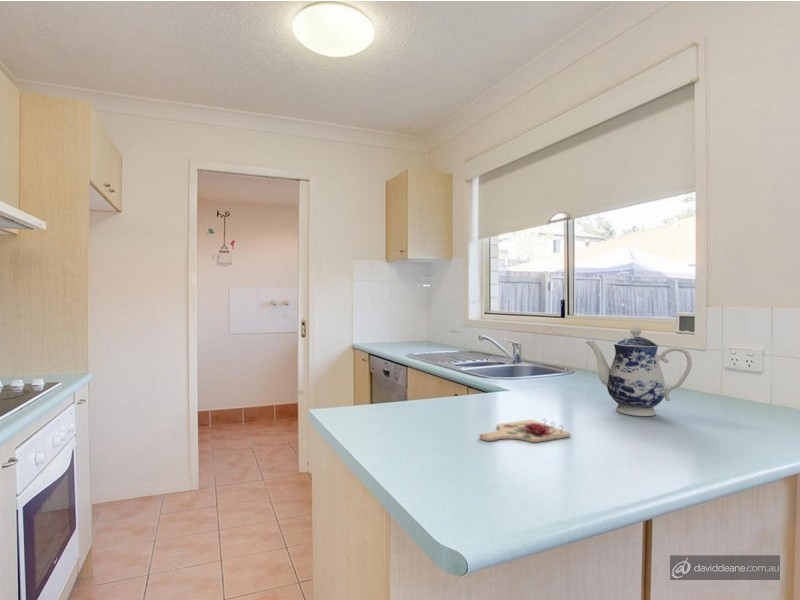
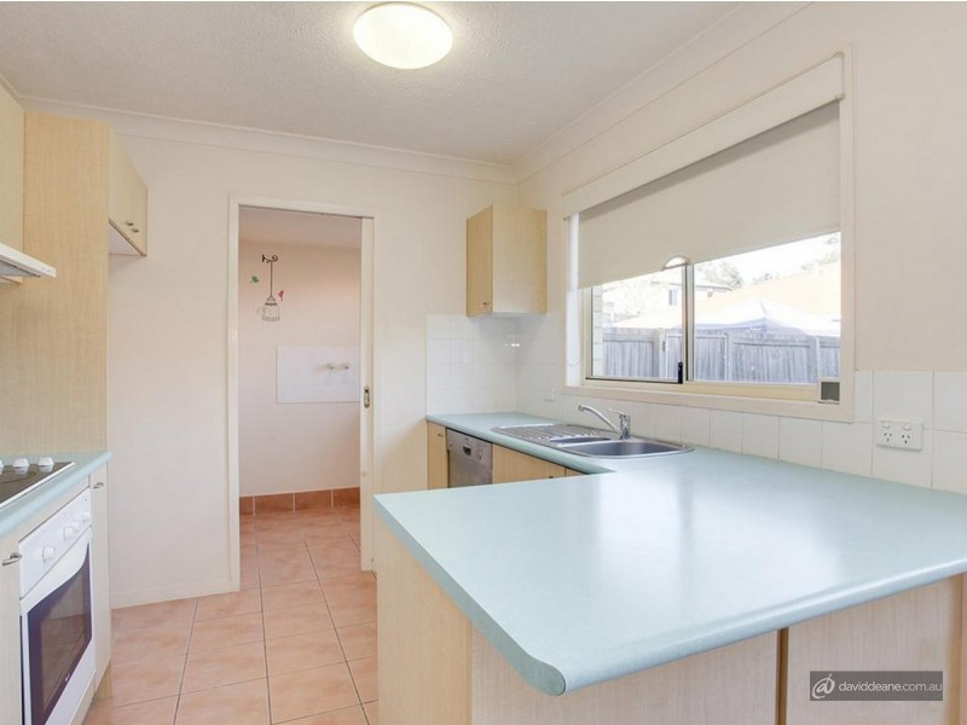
- cutting board (517, 428)
- teapot (635, 369)
